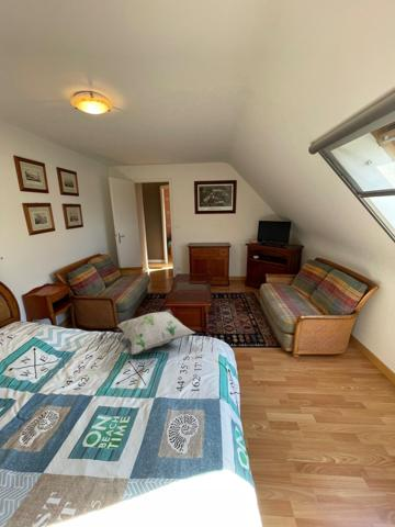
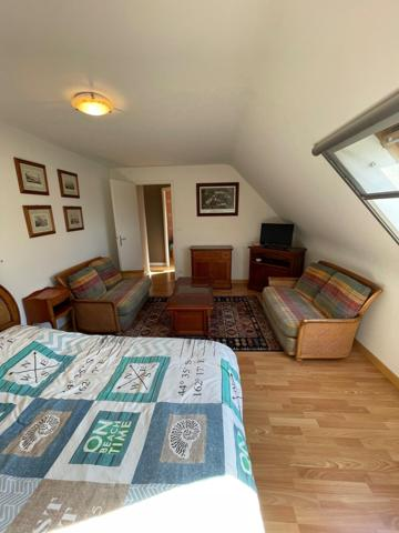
- decorative pillow (154, 327)
